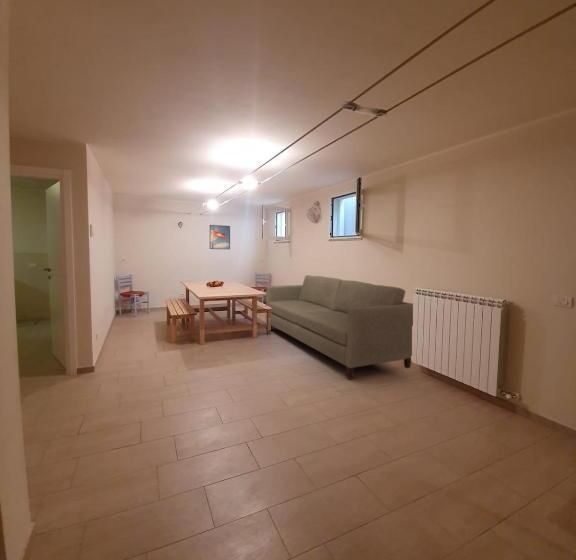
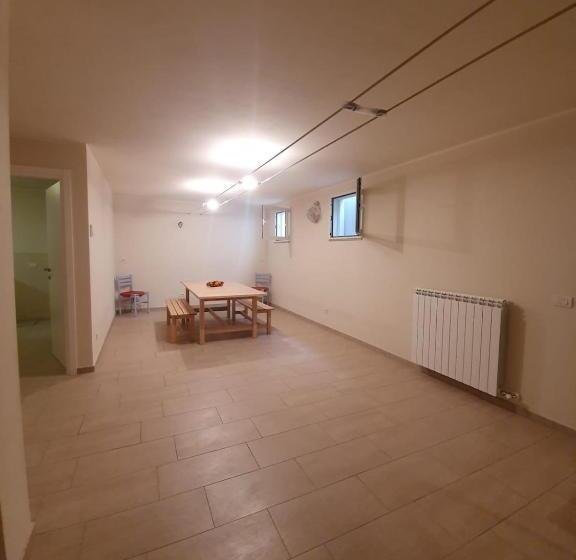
- sofa (326, 312)
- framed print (219, 237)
